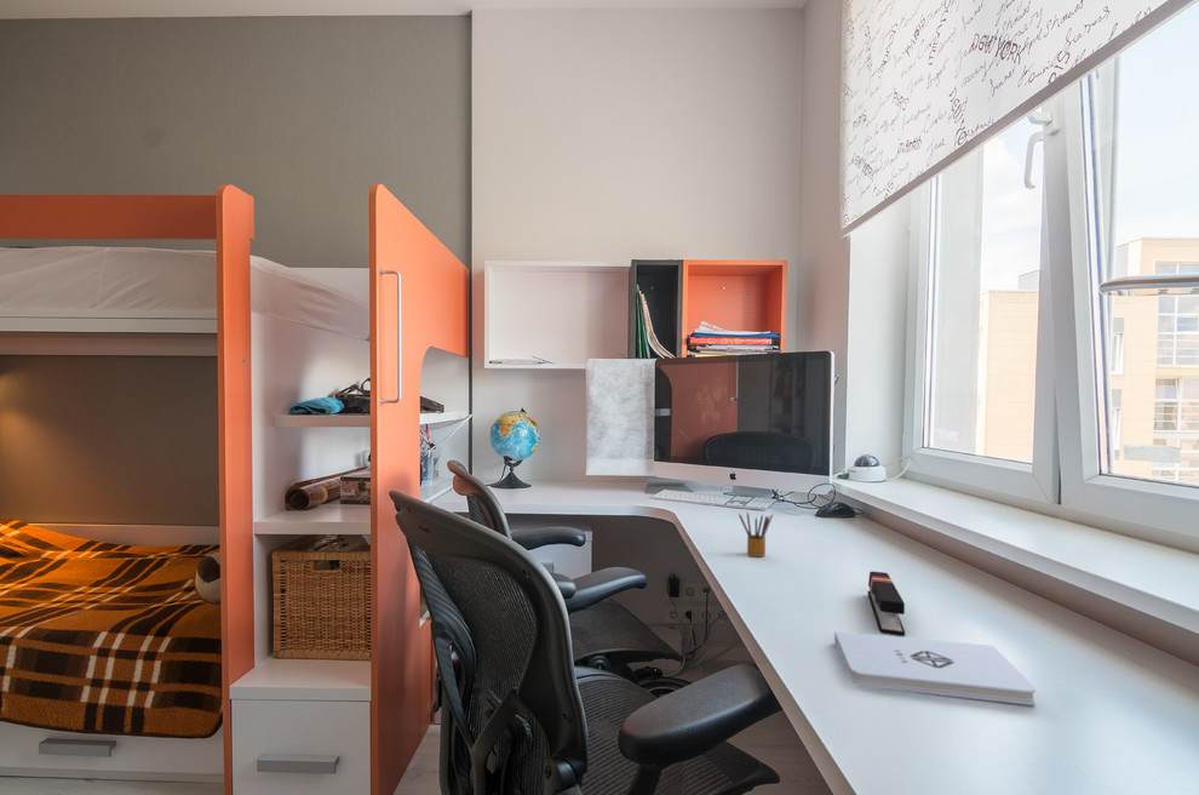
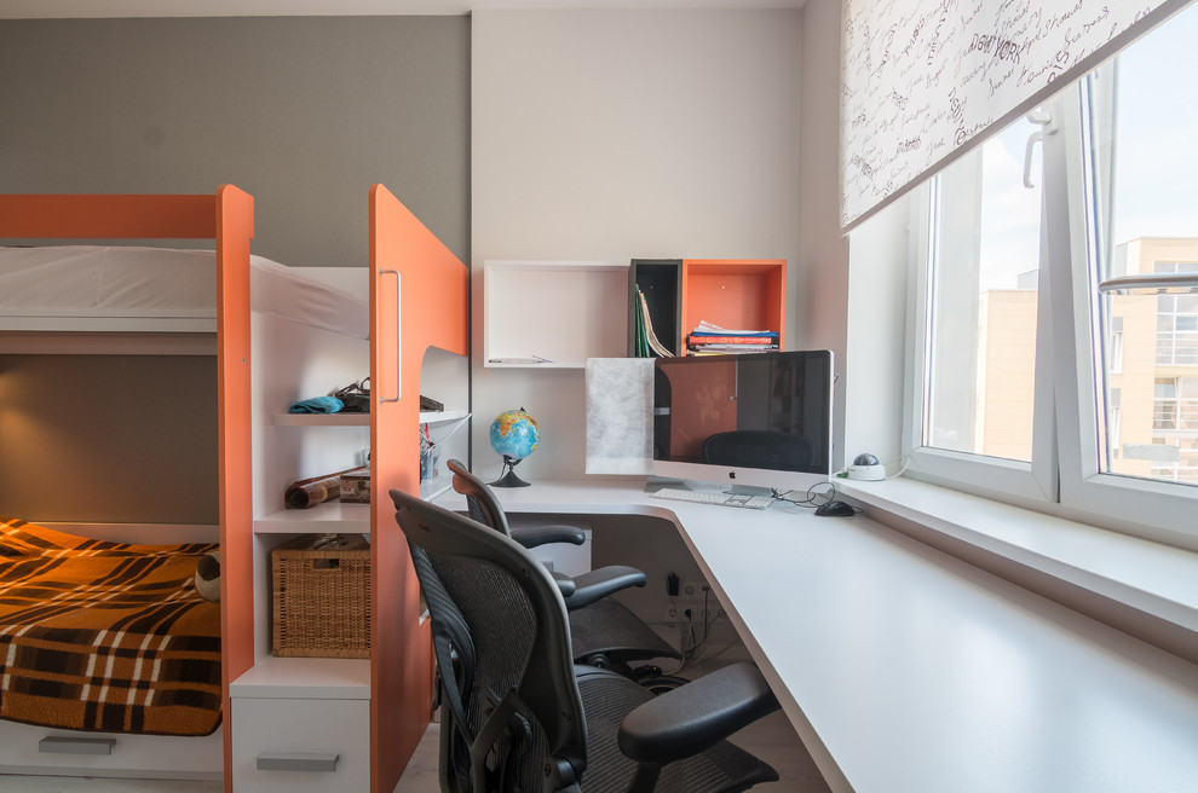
- stapler (884, 597)
- pencil box (756, 532)
- notepad (925, 664)
